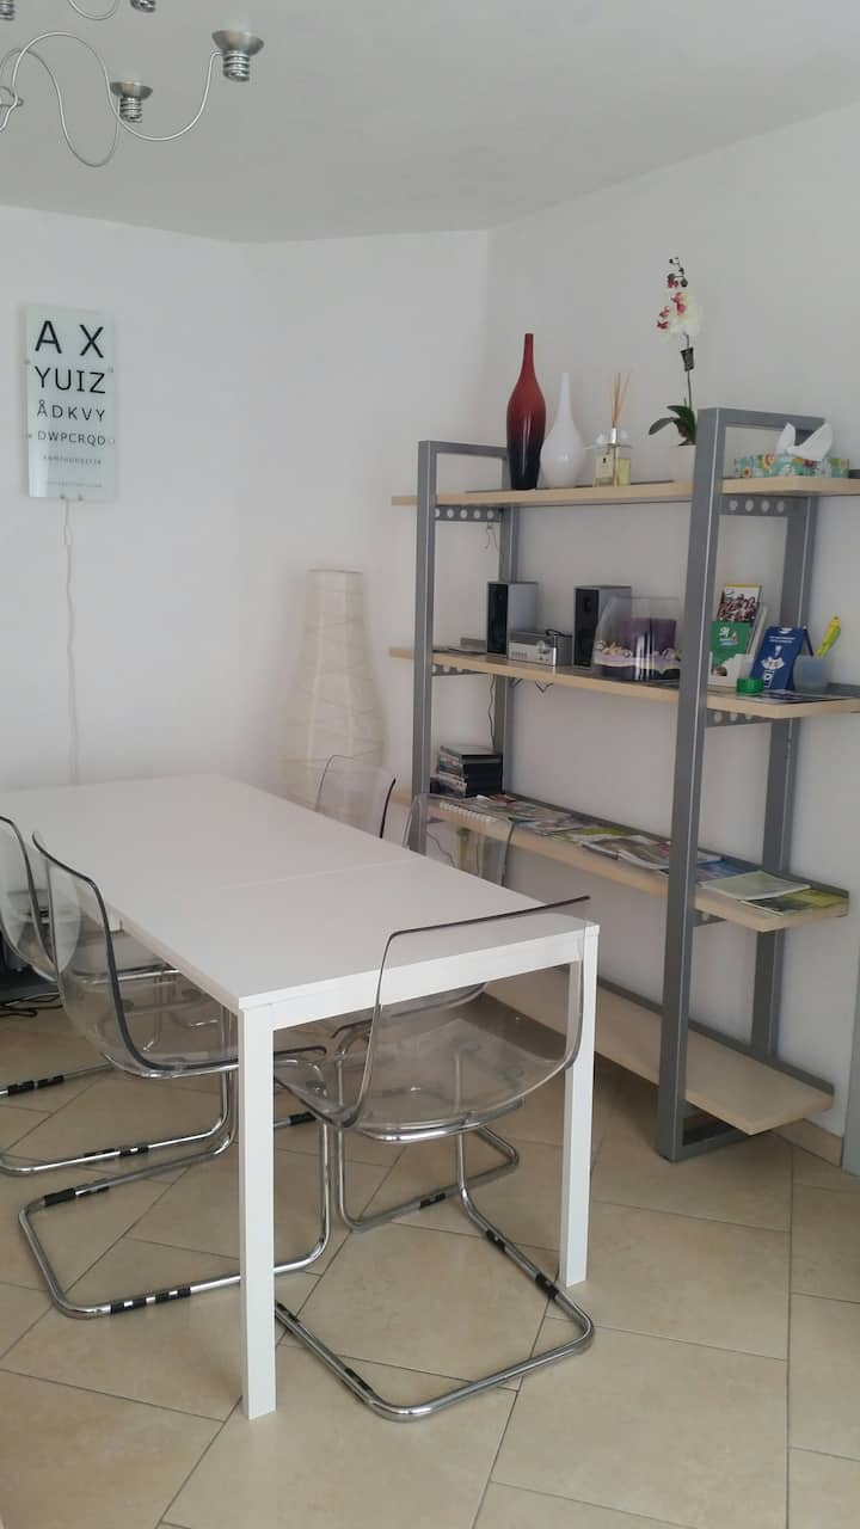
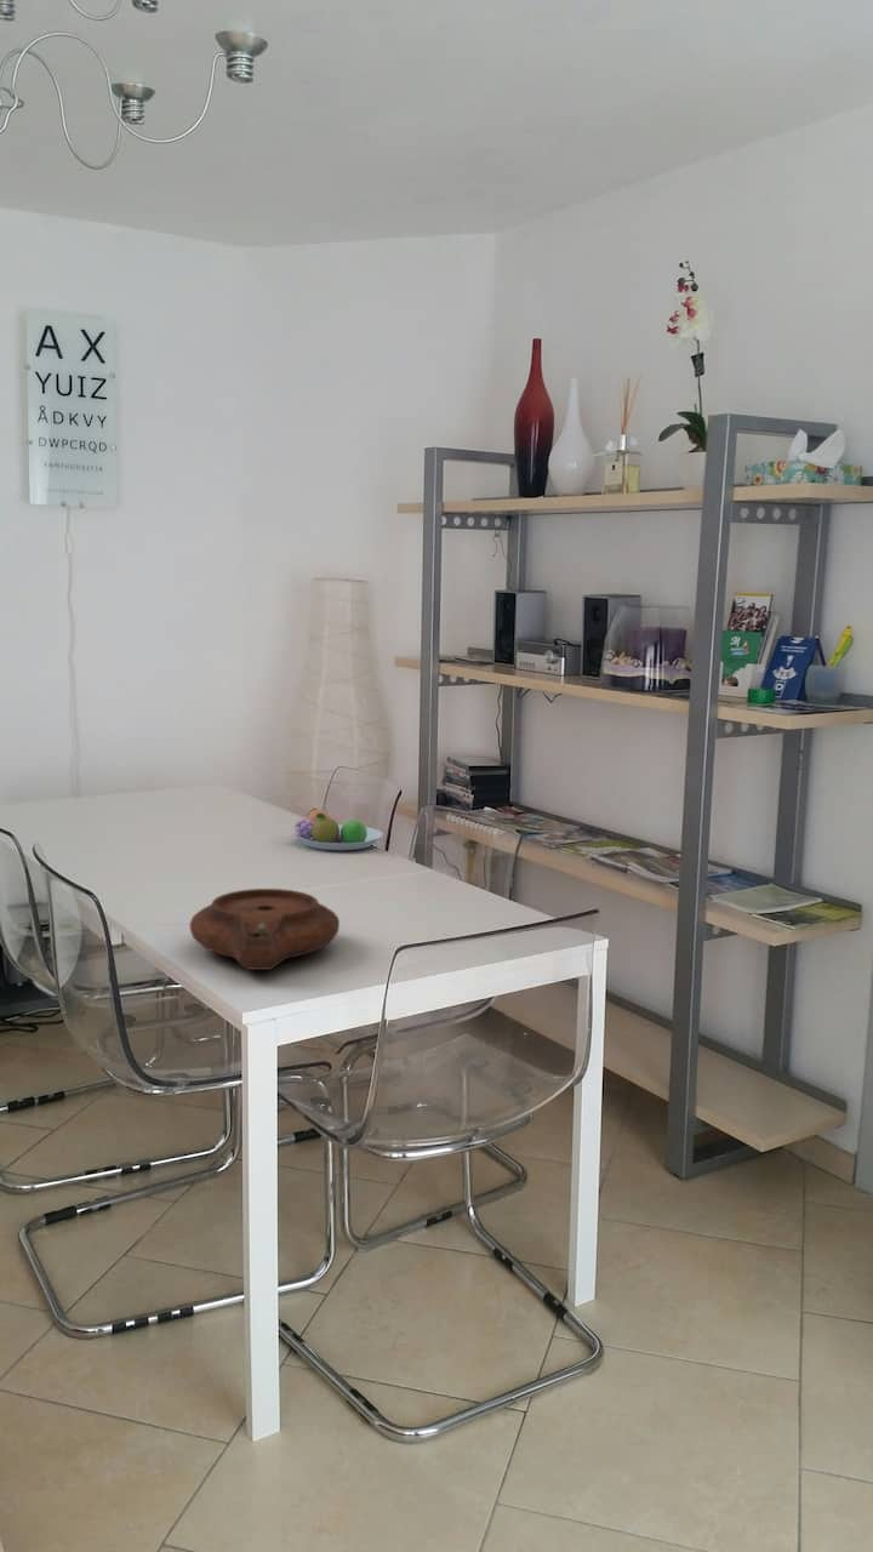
+ plate (258, 926)
+ fruit bowl (338, 826)
